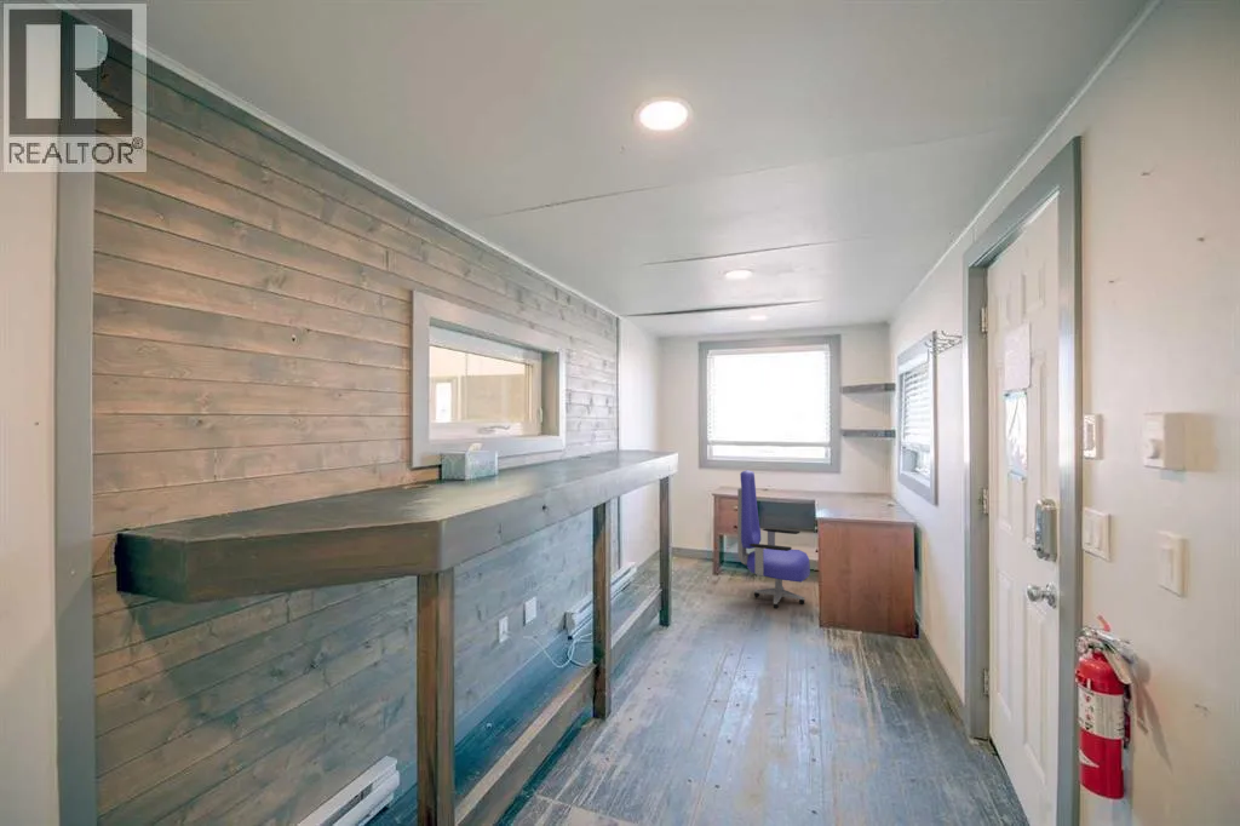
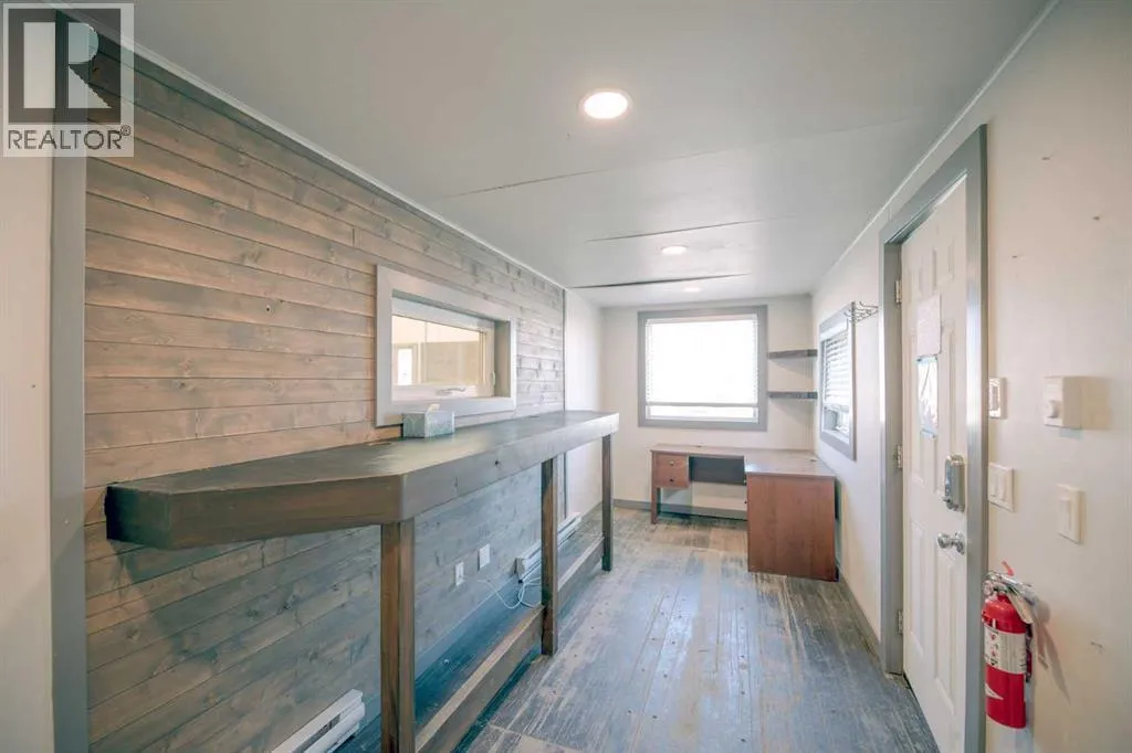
- office chair (773, 535)
